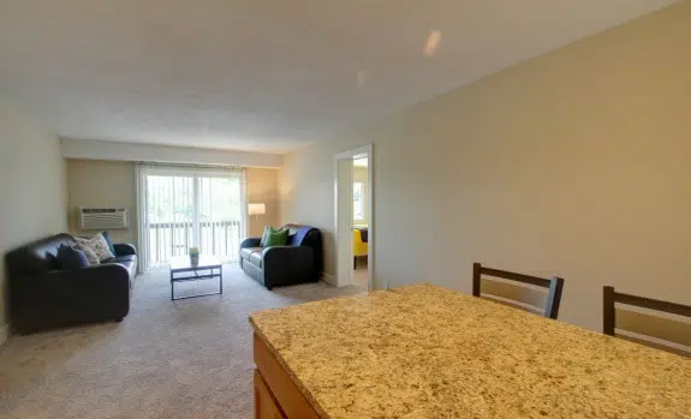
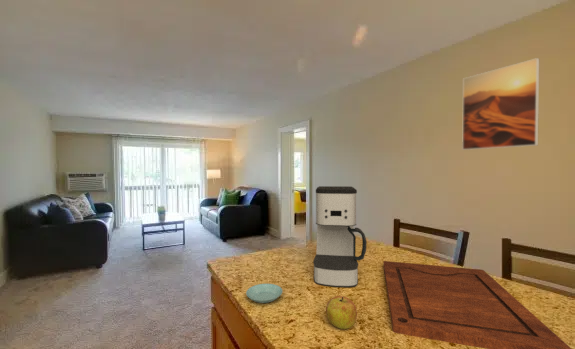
+ coffee maker (339, 232)
+ apple (341, 310)
+ cutting board (447, 294)
+ saucer (264, 294)
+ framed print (497, 108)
